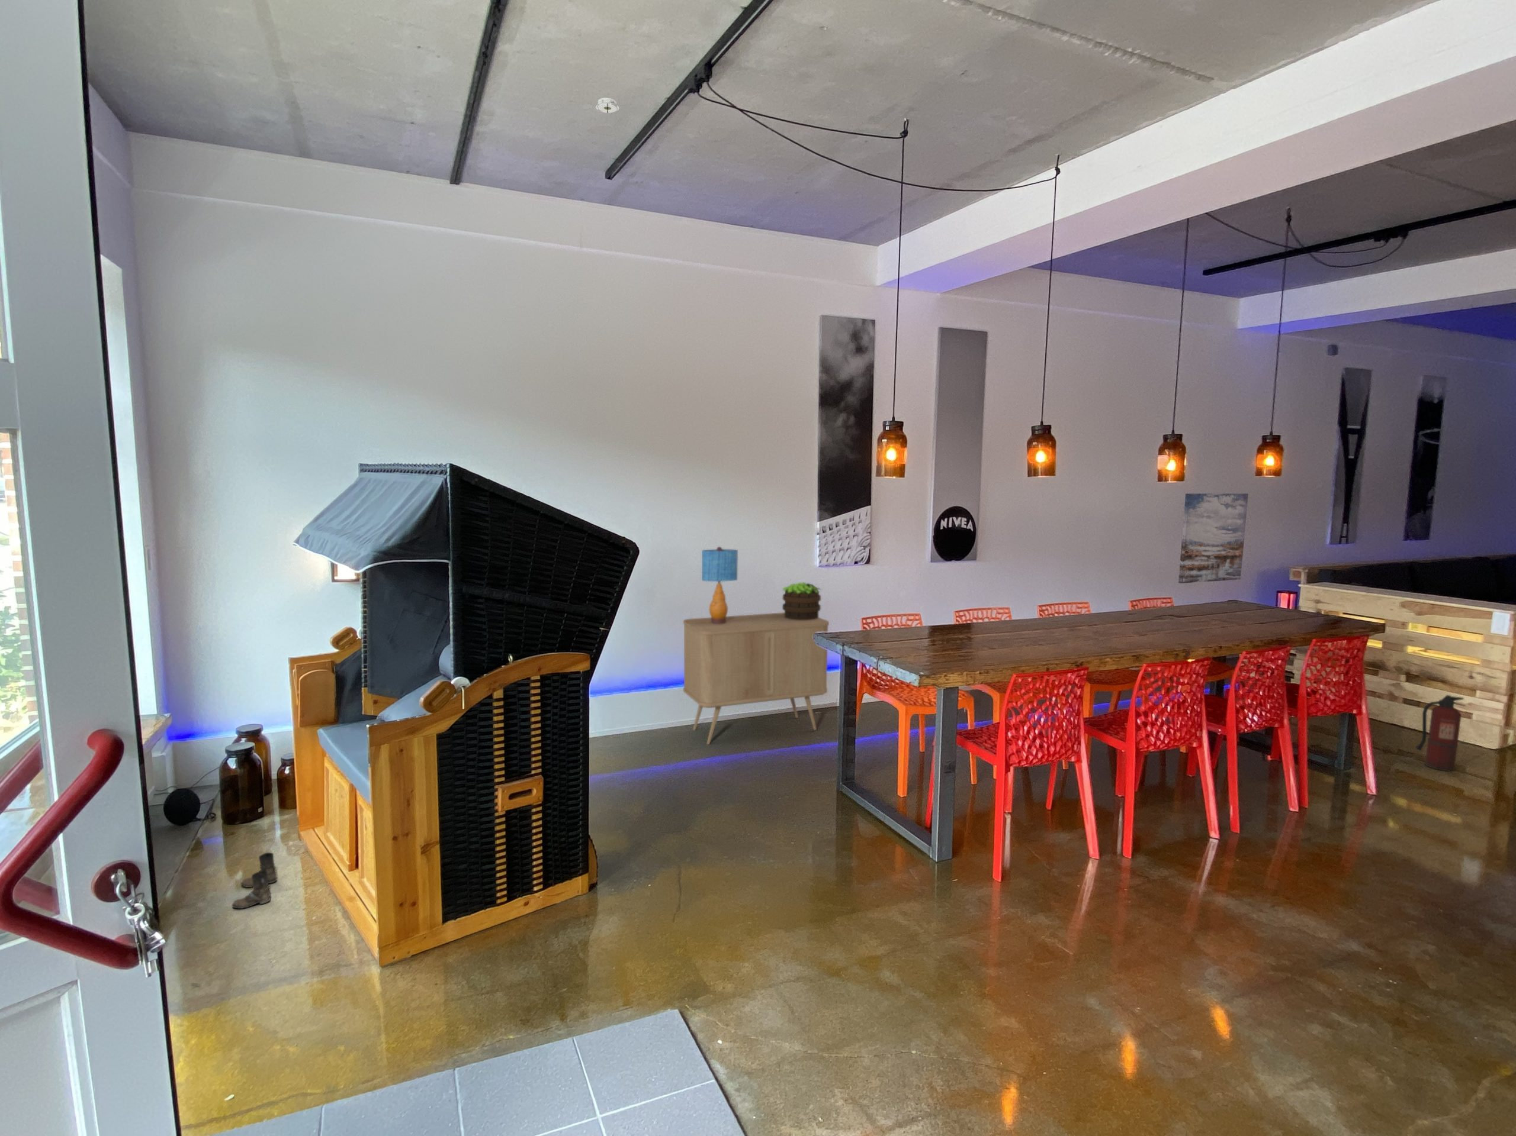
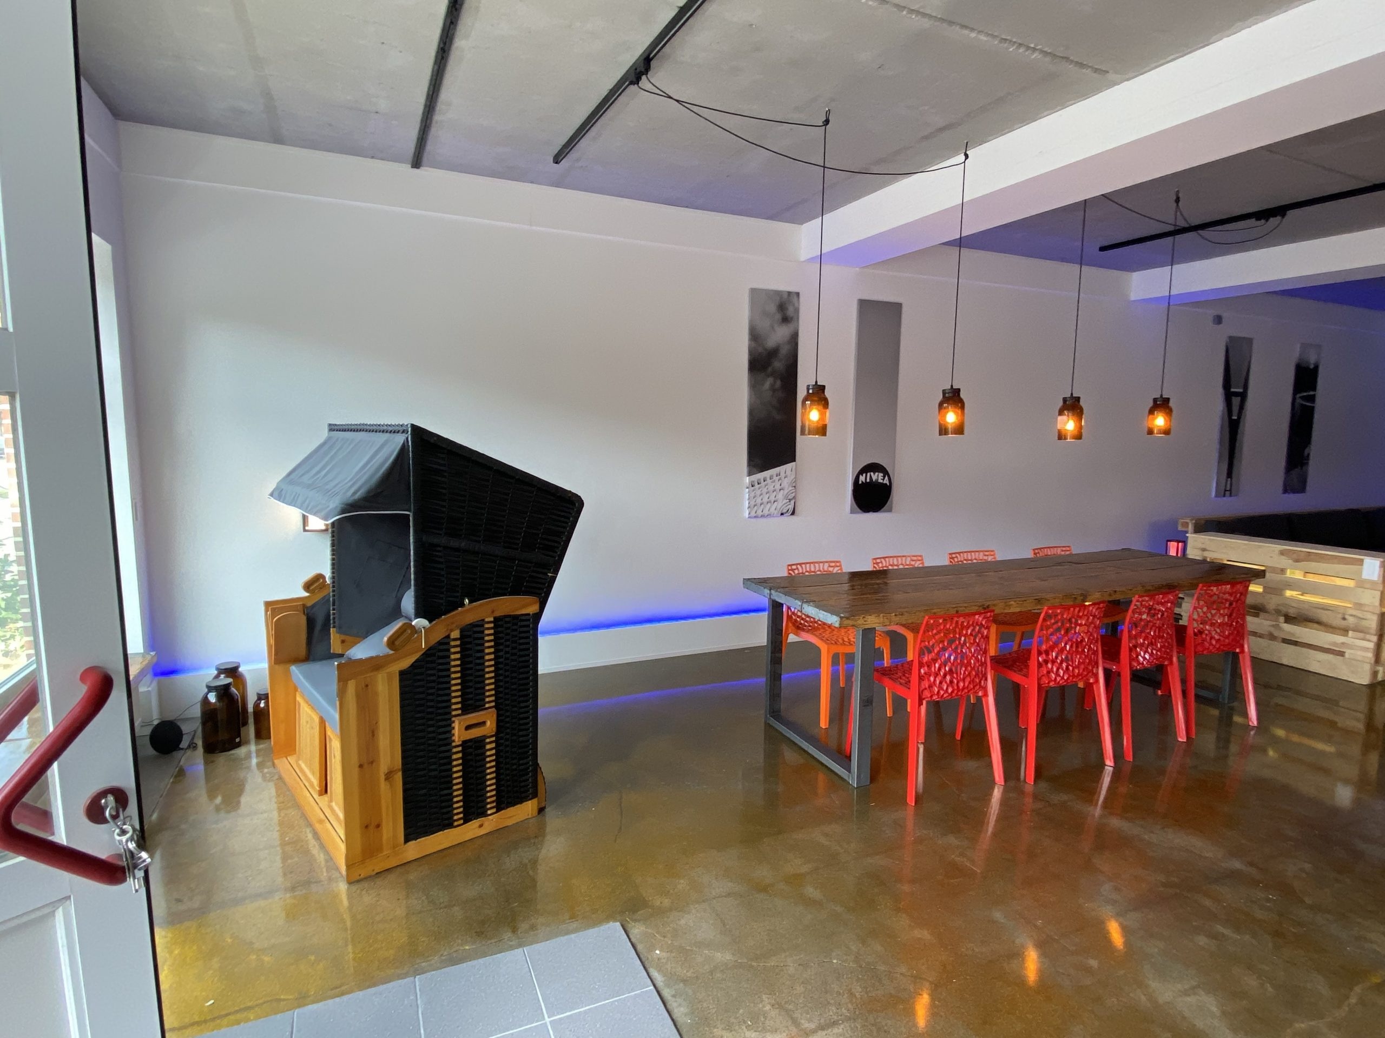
- boots (254, 879)
- credenza (756, 675)
- fire extinguisher (1440, 730)
- wall art (1213, 537)
- smoke detector (606, 105)
- table lamp (720, 585)
- potted plant (801, 599)
